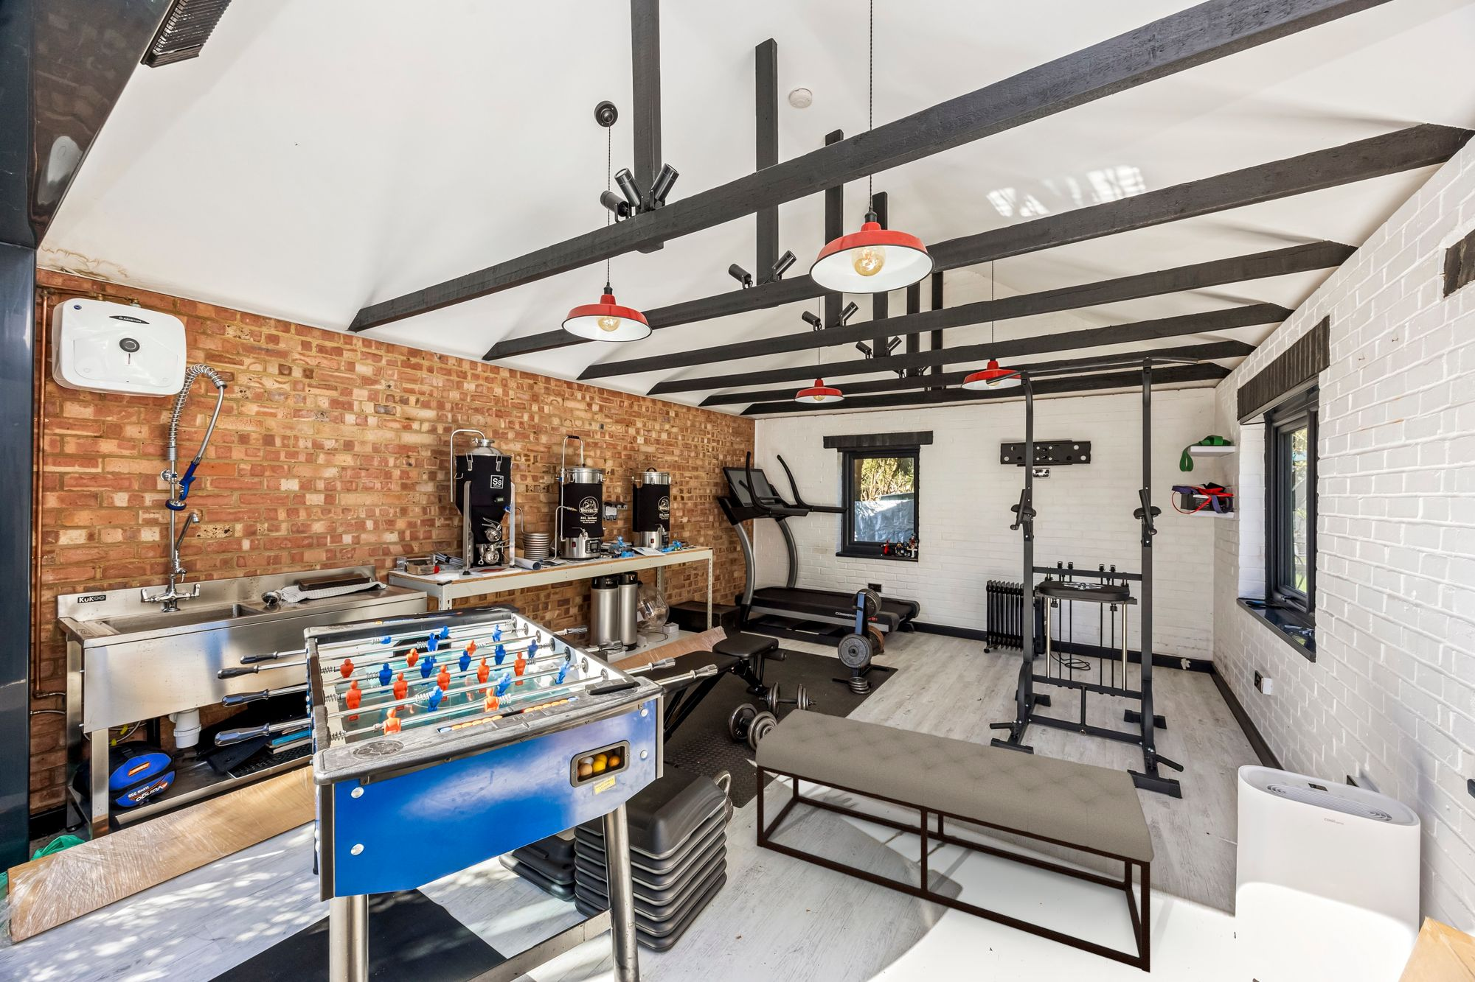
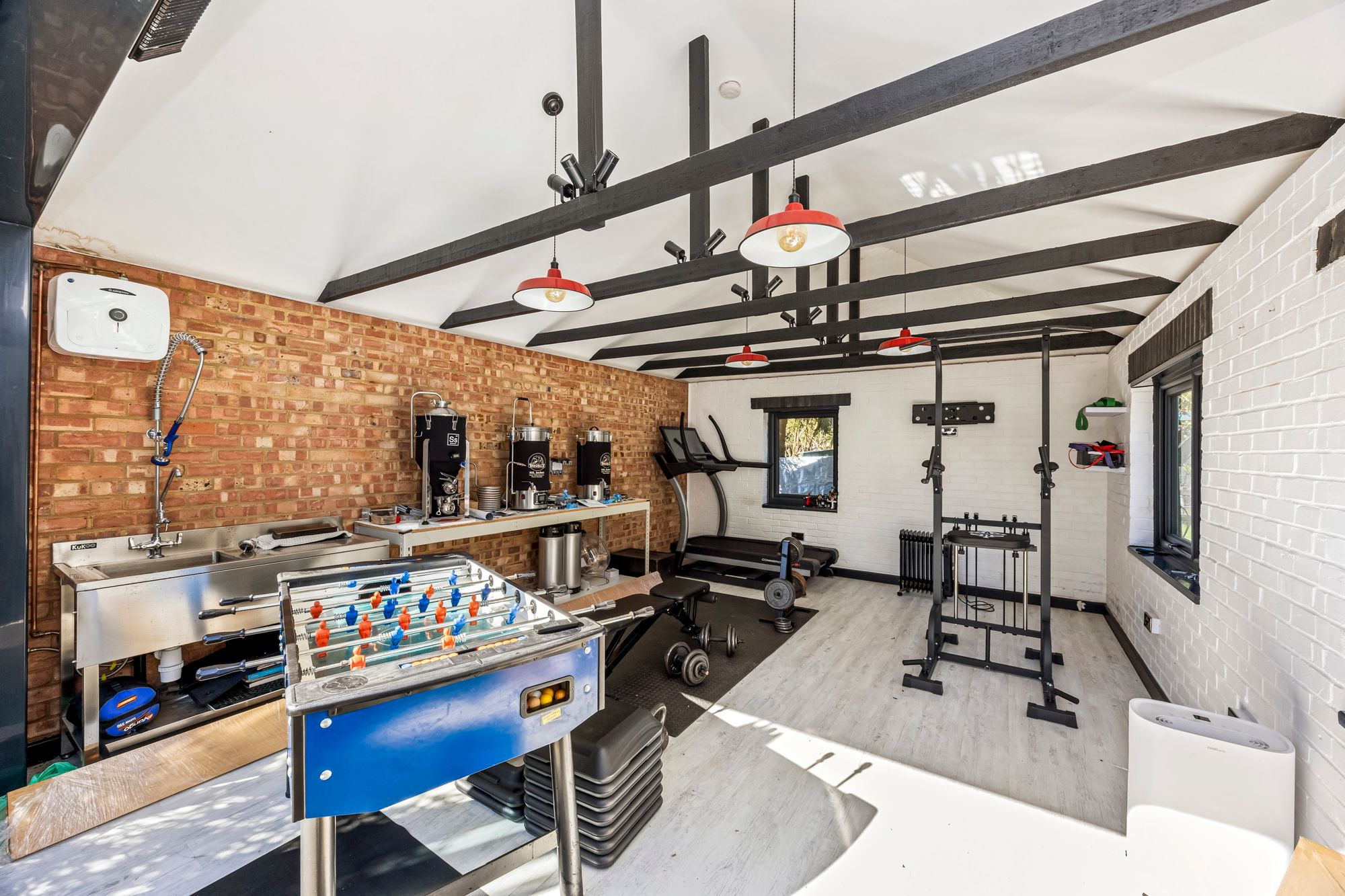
- bench (933, 810)
